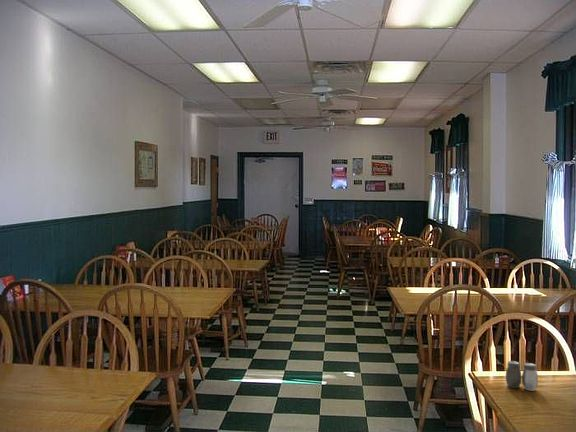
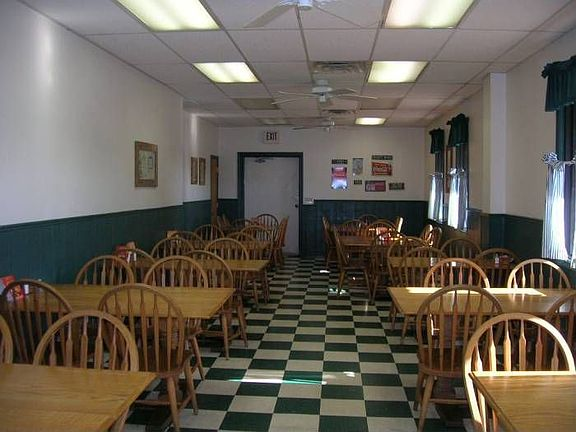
- salt and pepper shaker (522, 375)
